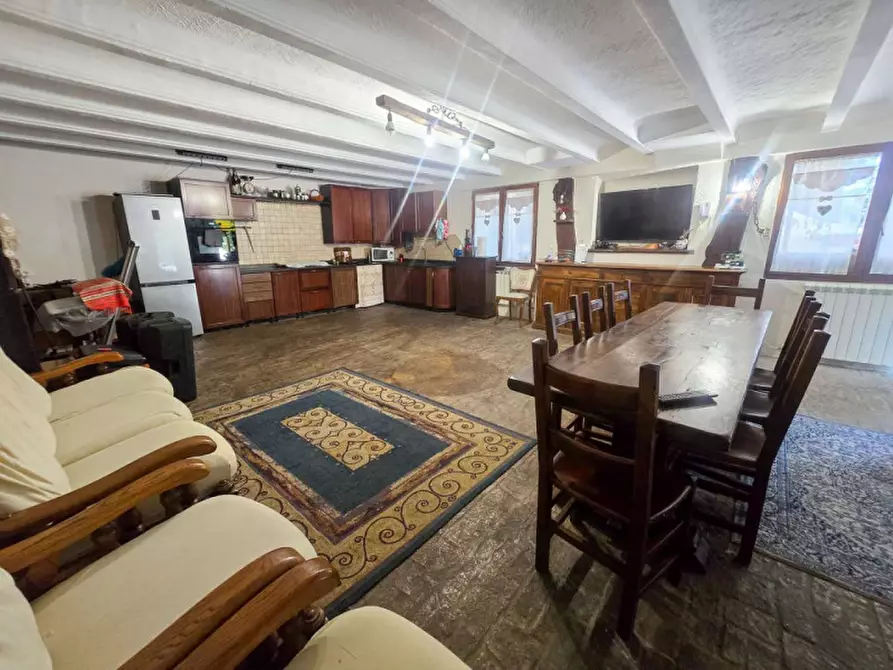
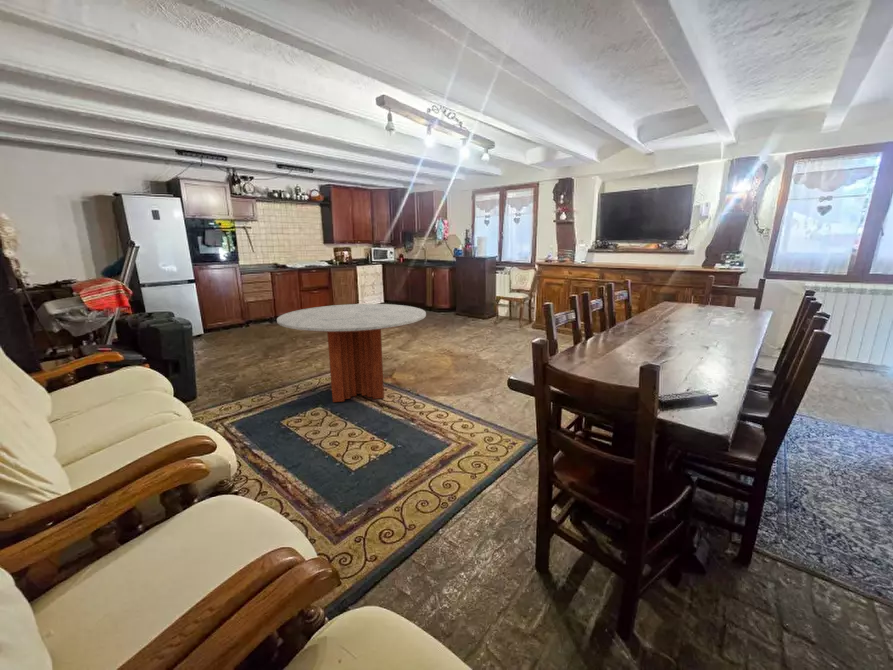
+ coffee table (357, 353)
